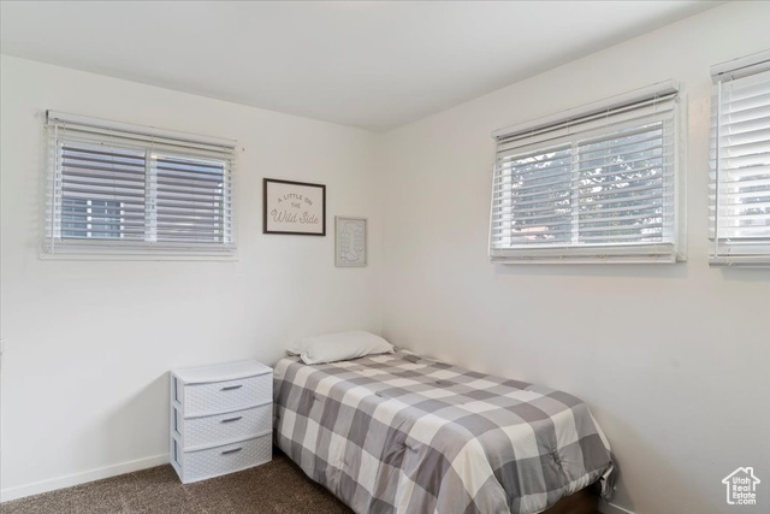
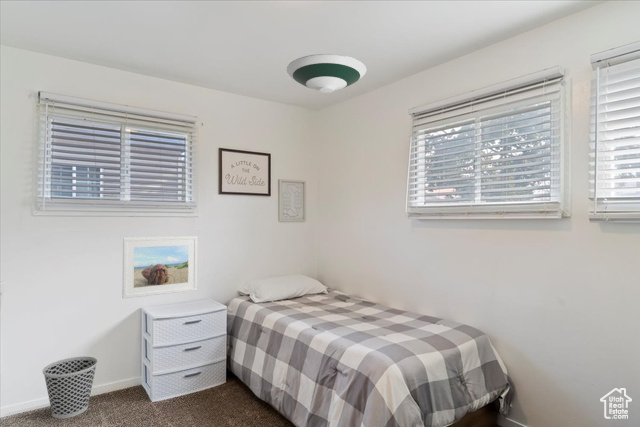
+ wastebasket (70, 387)
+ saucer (326, 80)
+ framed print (162, 265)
